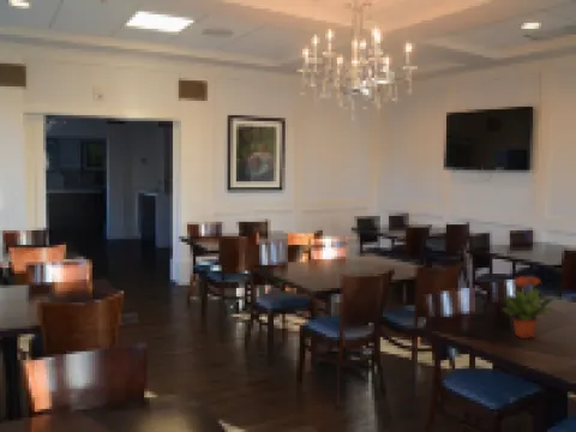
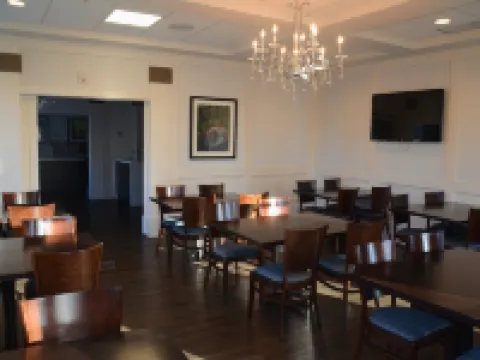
- potted plant (527, 306)
